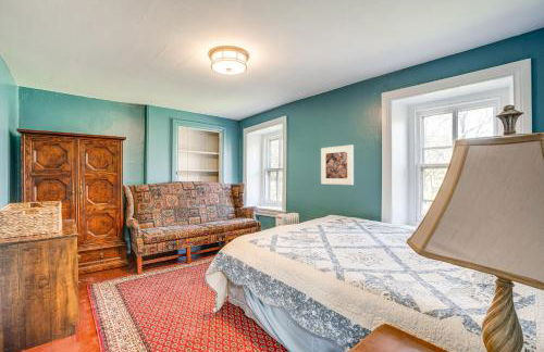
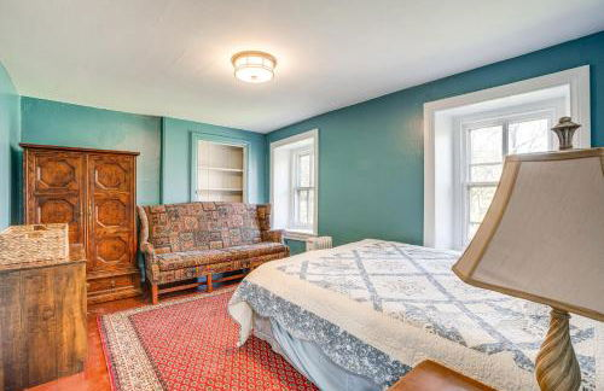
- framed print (336, 165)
